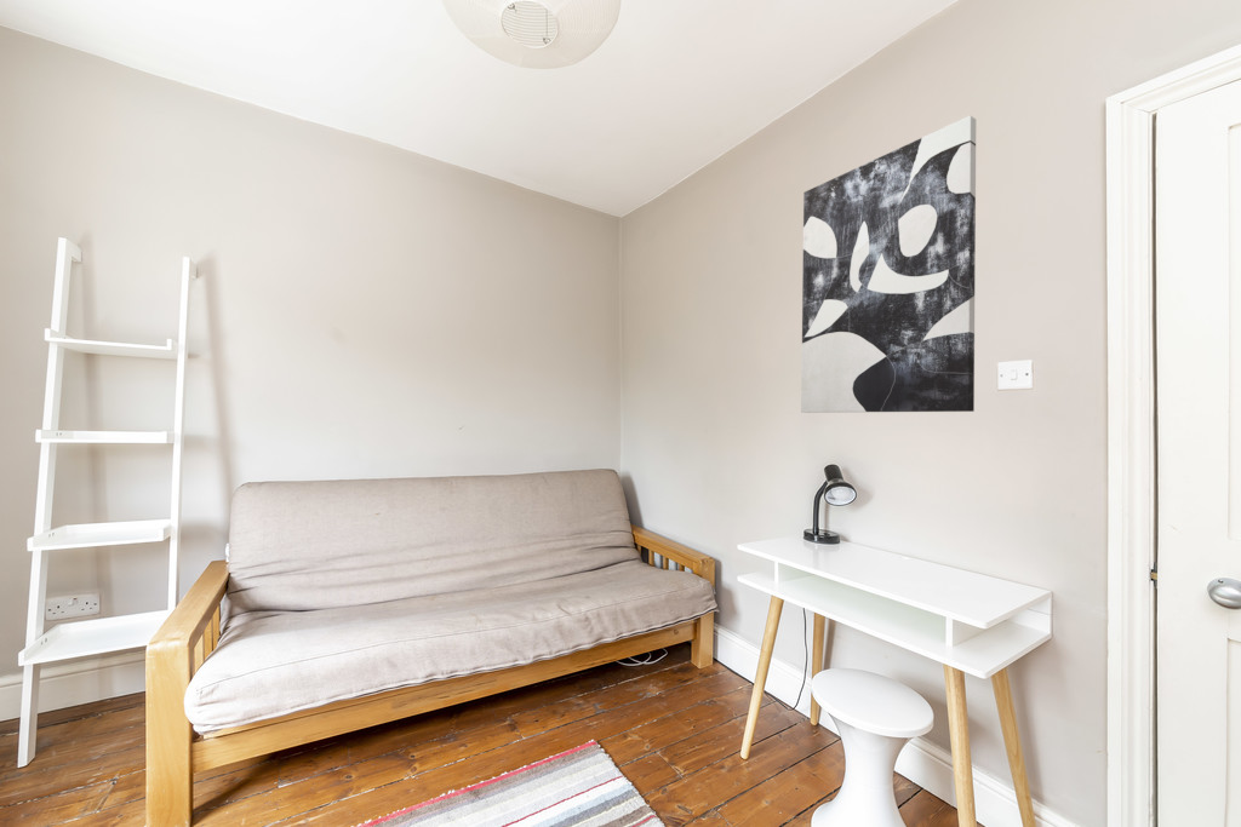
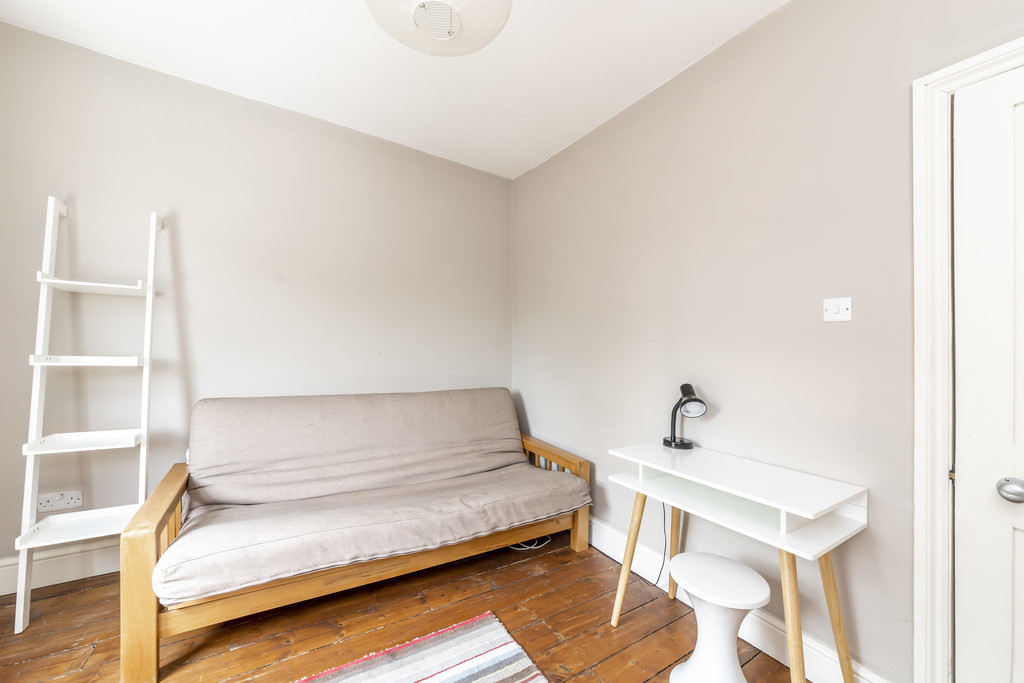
- wall art (876, 286)
